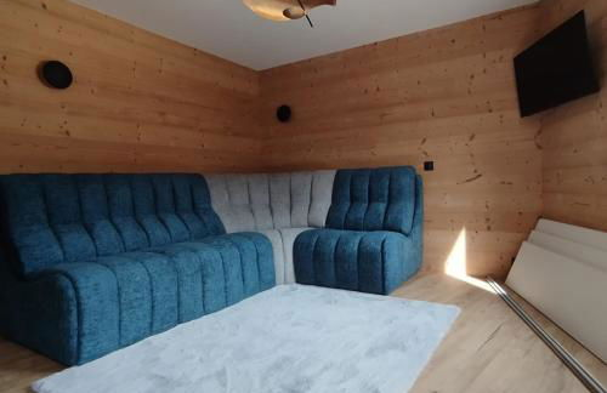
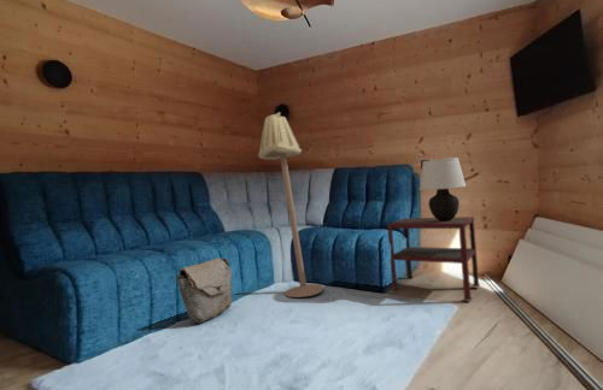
+ floor lamp (287, 202)
+ side table (433, 254)
+ table lamp (441, 189)
+ bag (207, 290)
